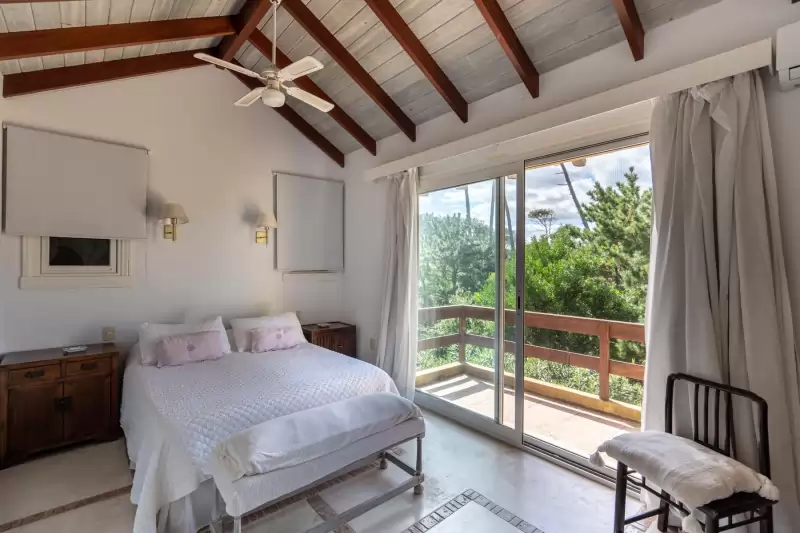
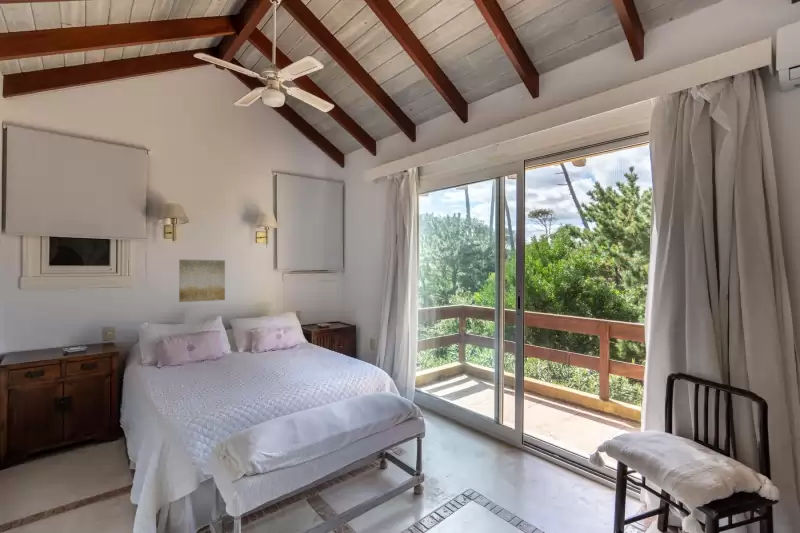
+ wall art (202, 280)
